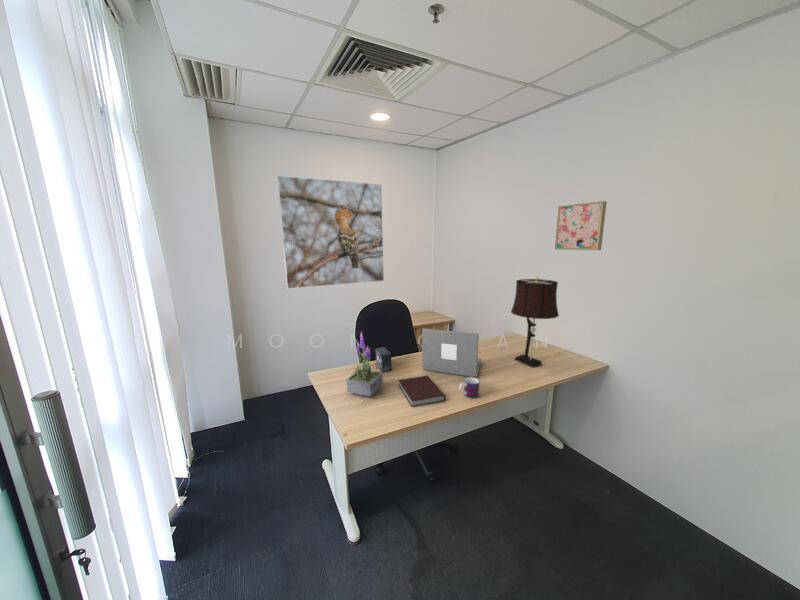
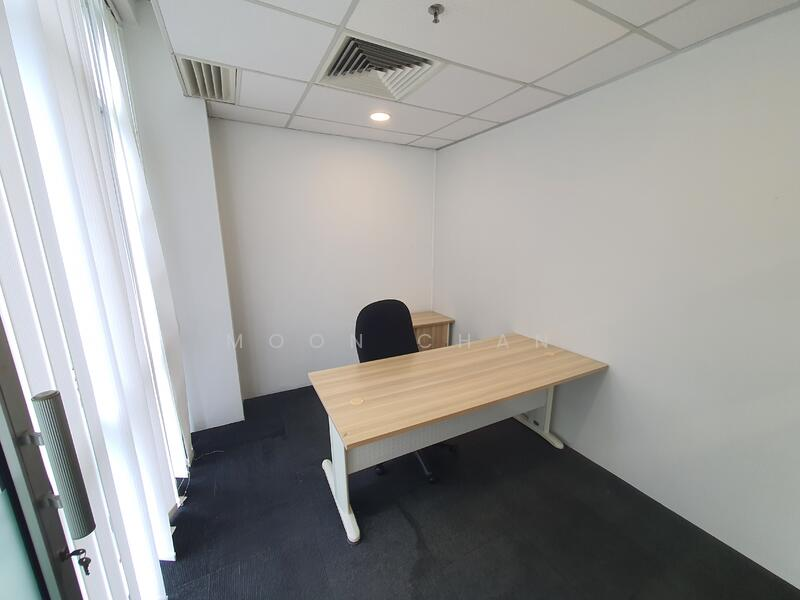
- table lamp (533, 321)
- potted plant (364, 361)
- mug (468, 388)
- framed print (336, 234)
- laptop (452, 346)
- wall art (578, 227)
- small box (383, 359)
- notebook (420, 389)
